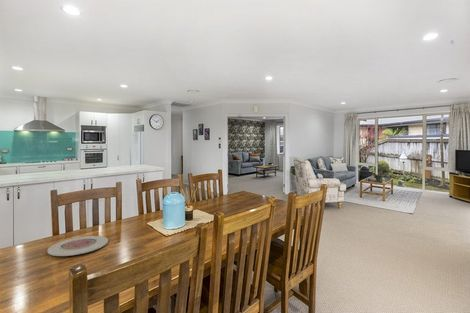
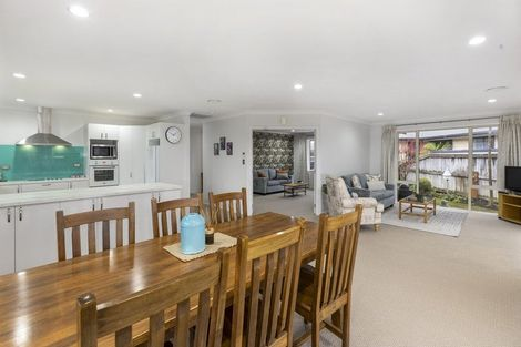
- plate (79, 244)
